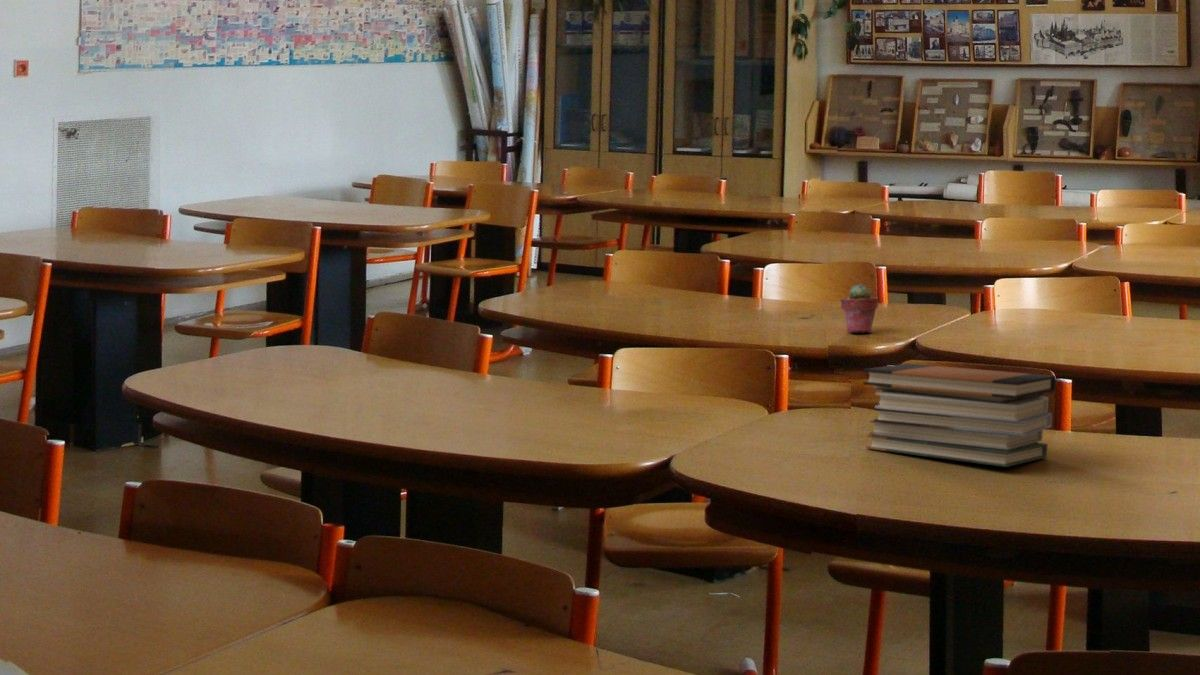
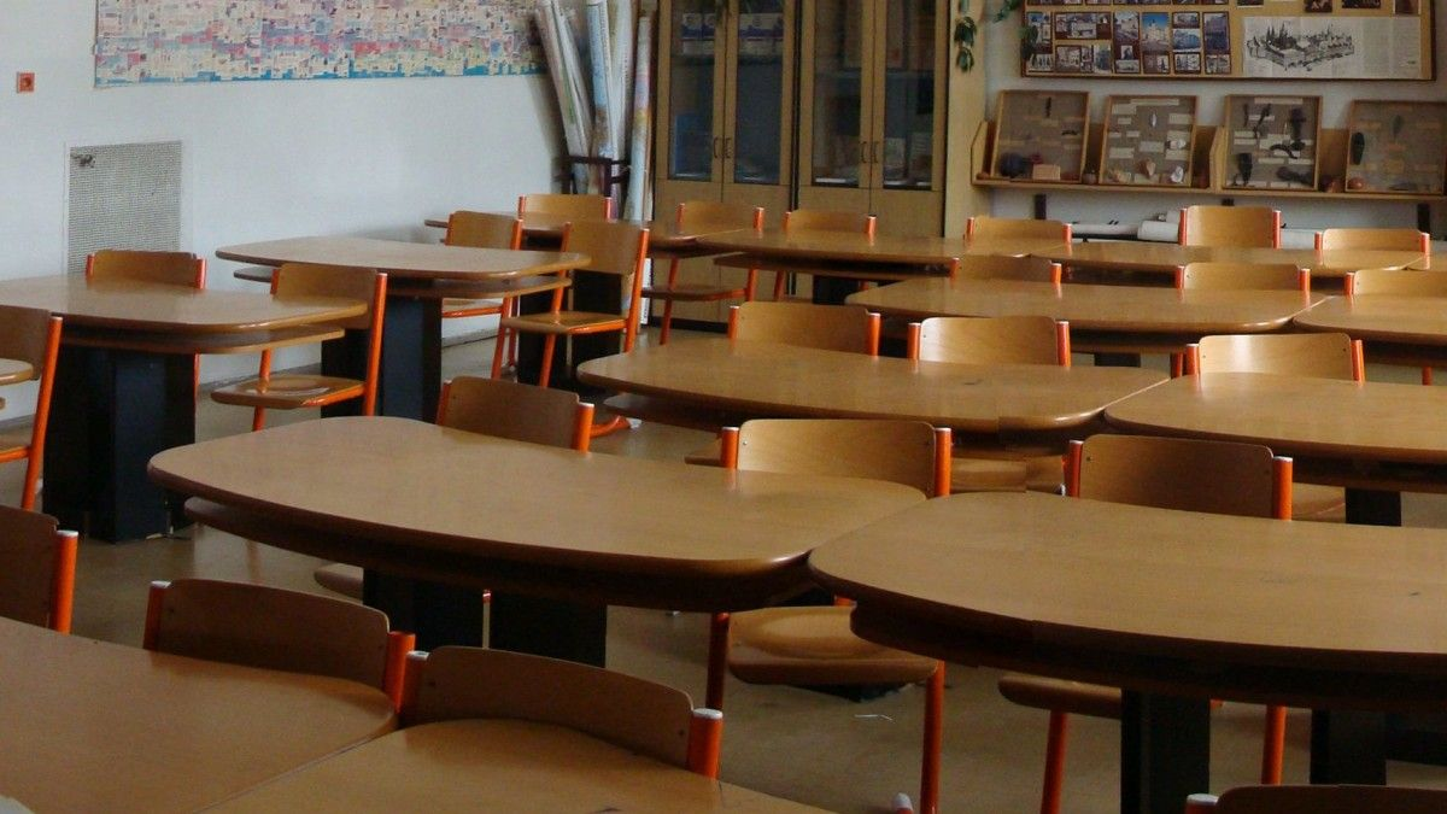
- potted succulent (859, 307)
- book stack (959, 413)
